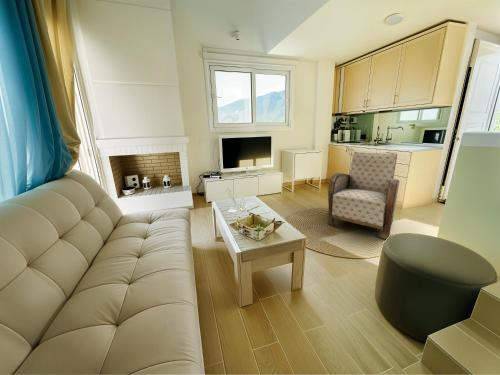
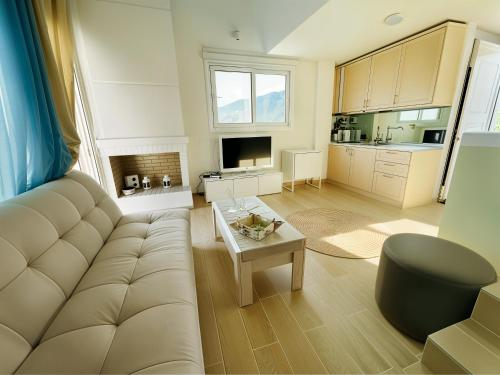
- armchair (366, 190)
